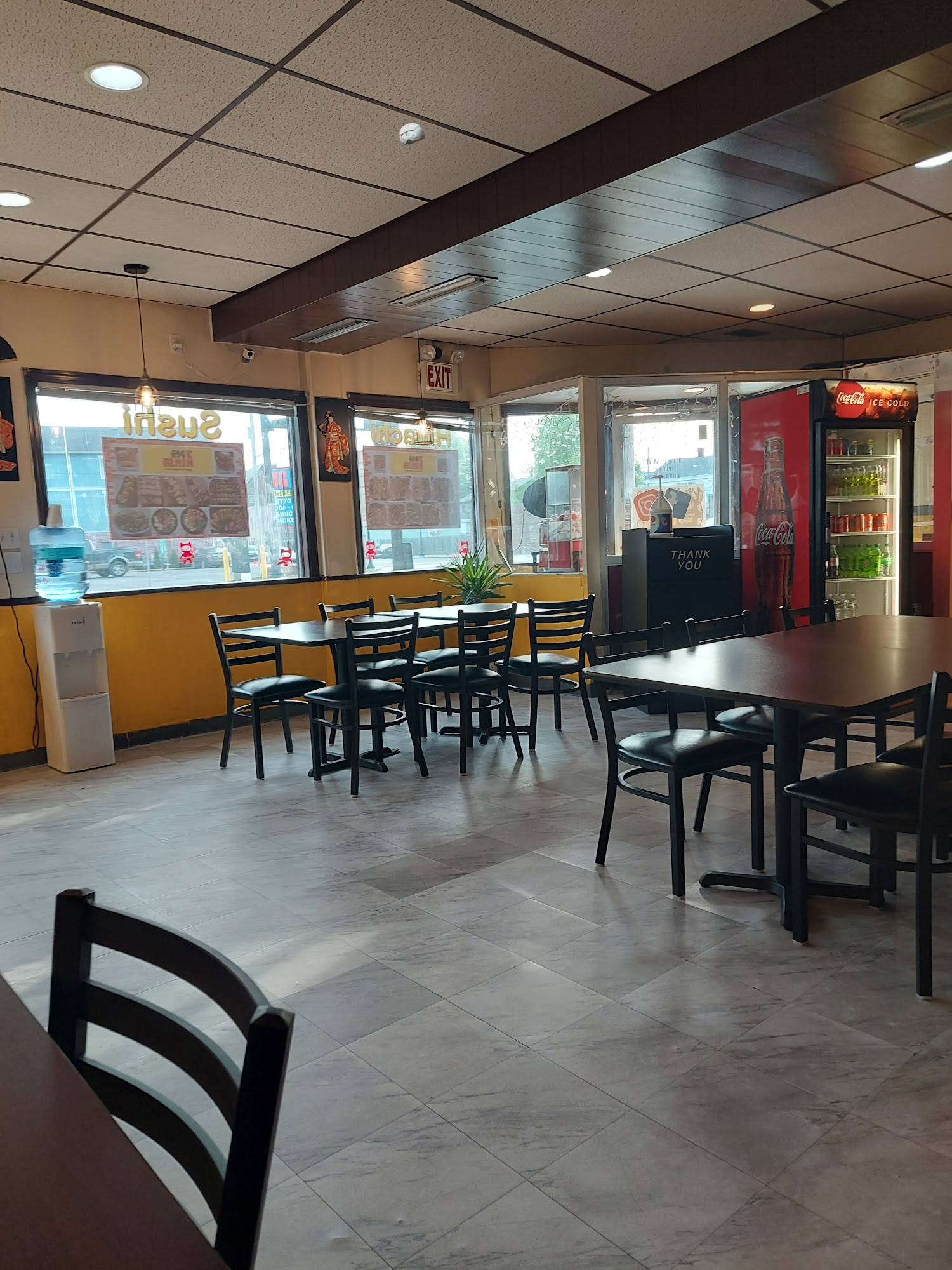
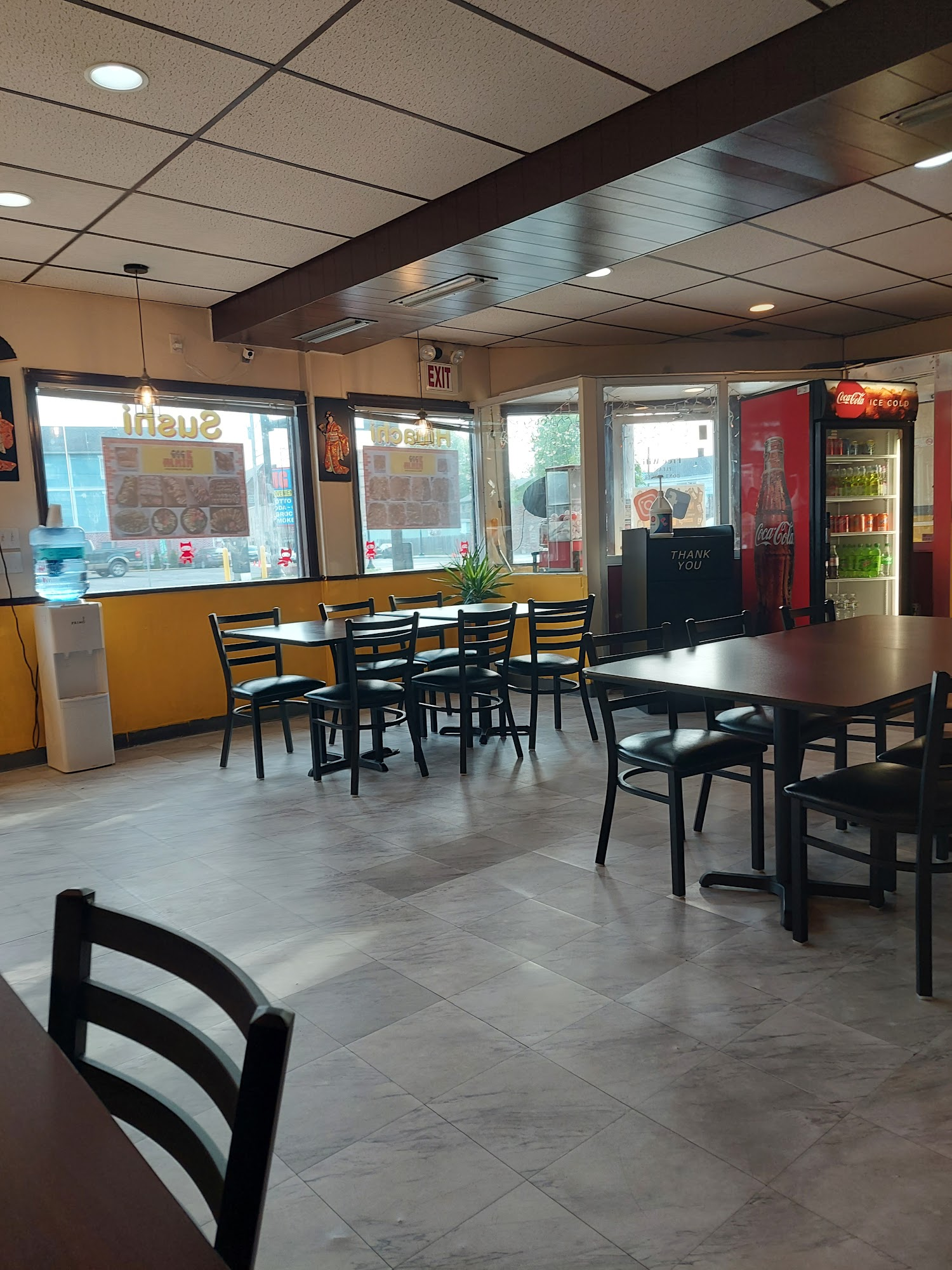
- smoke detector (412, 136)
